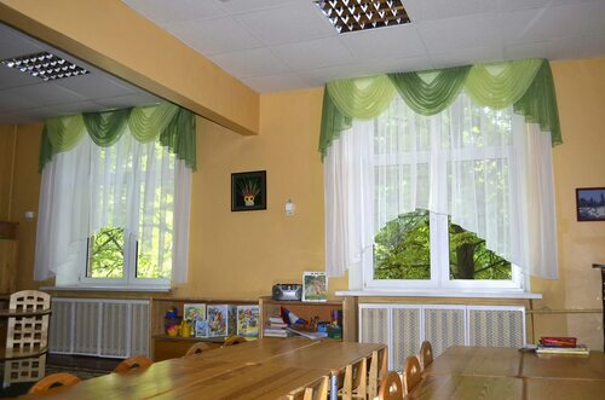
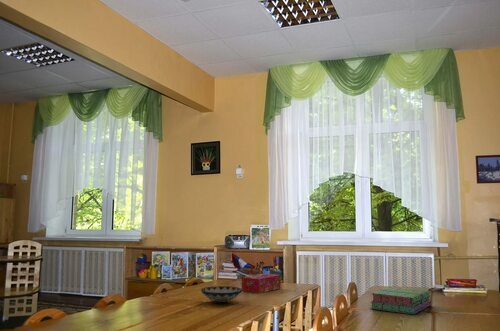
+ tissue box (261, 282)
+ bowl (221, 295)
+ stack of books (401, 299)
